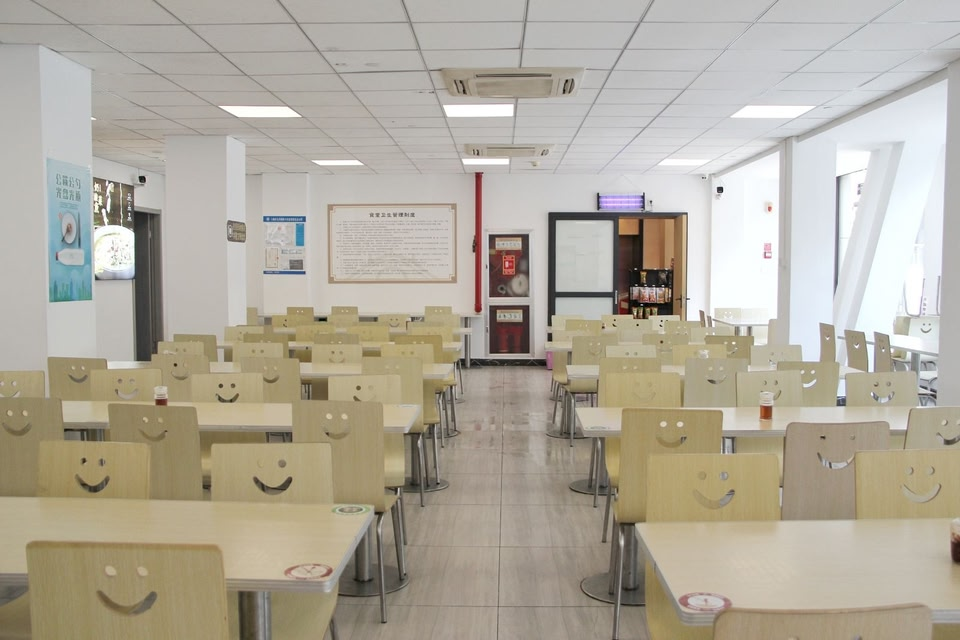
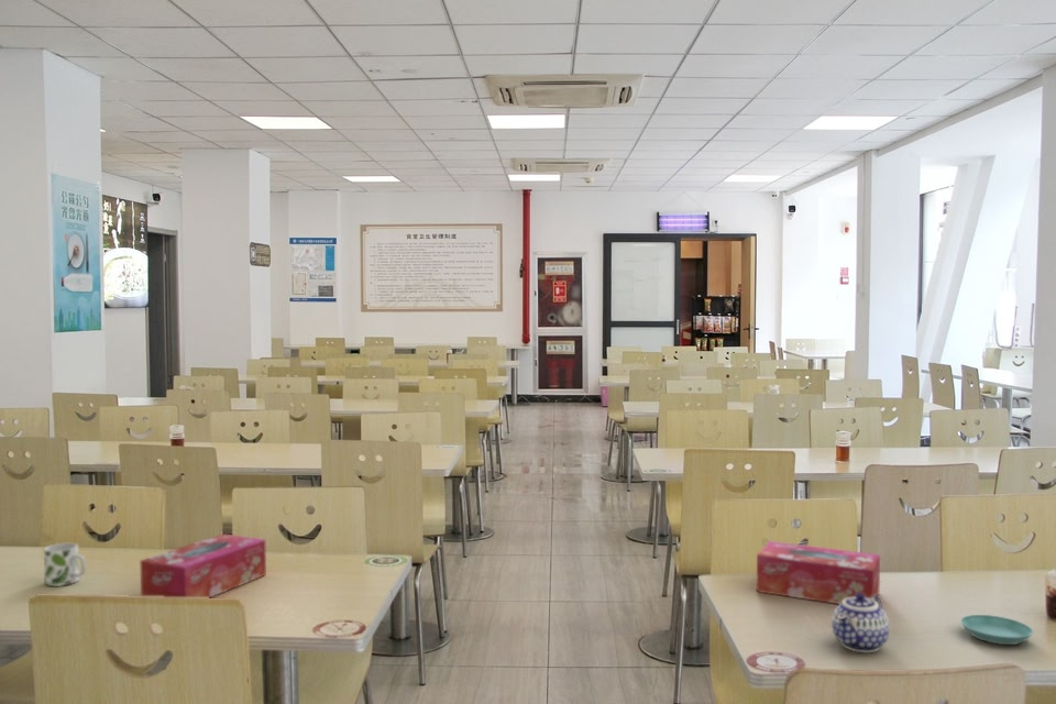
+ tissue box (206, 568)
+ saucer (996, 630)
+ mug (67, 564)
+ teapot (859, 619)
+ tissue box (817, 573)
